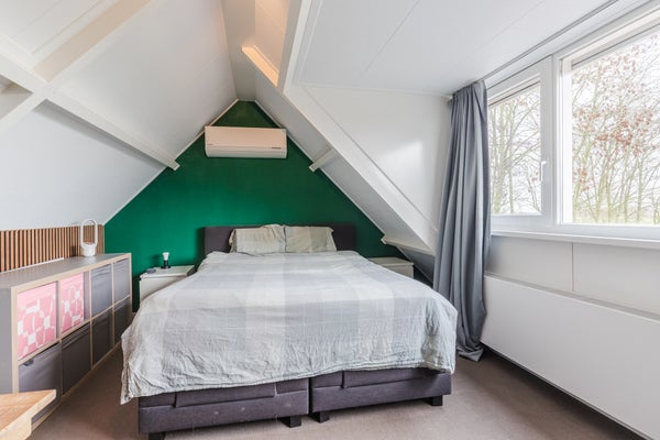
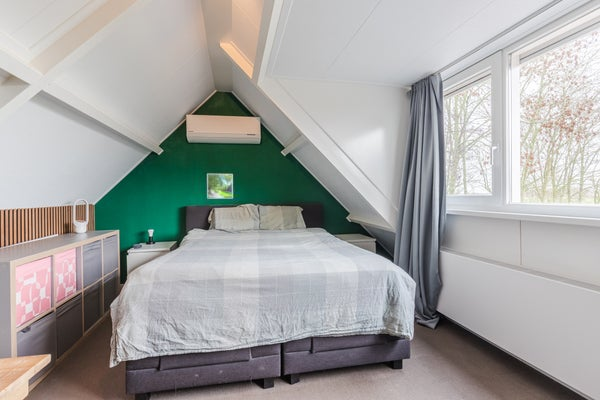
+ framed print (220, 186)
